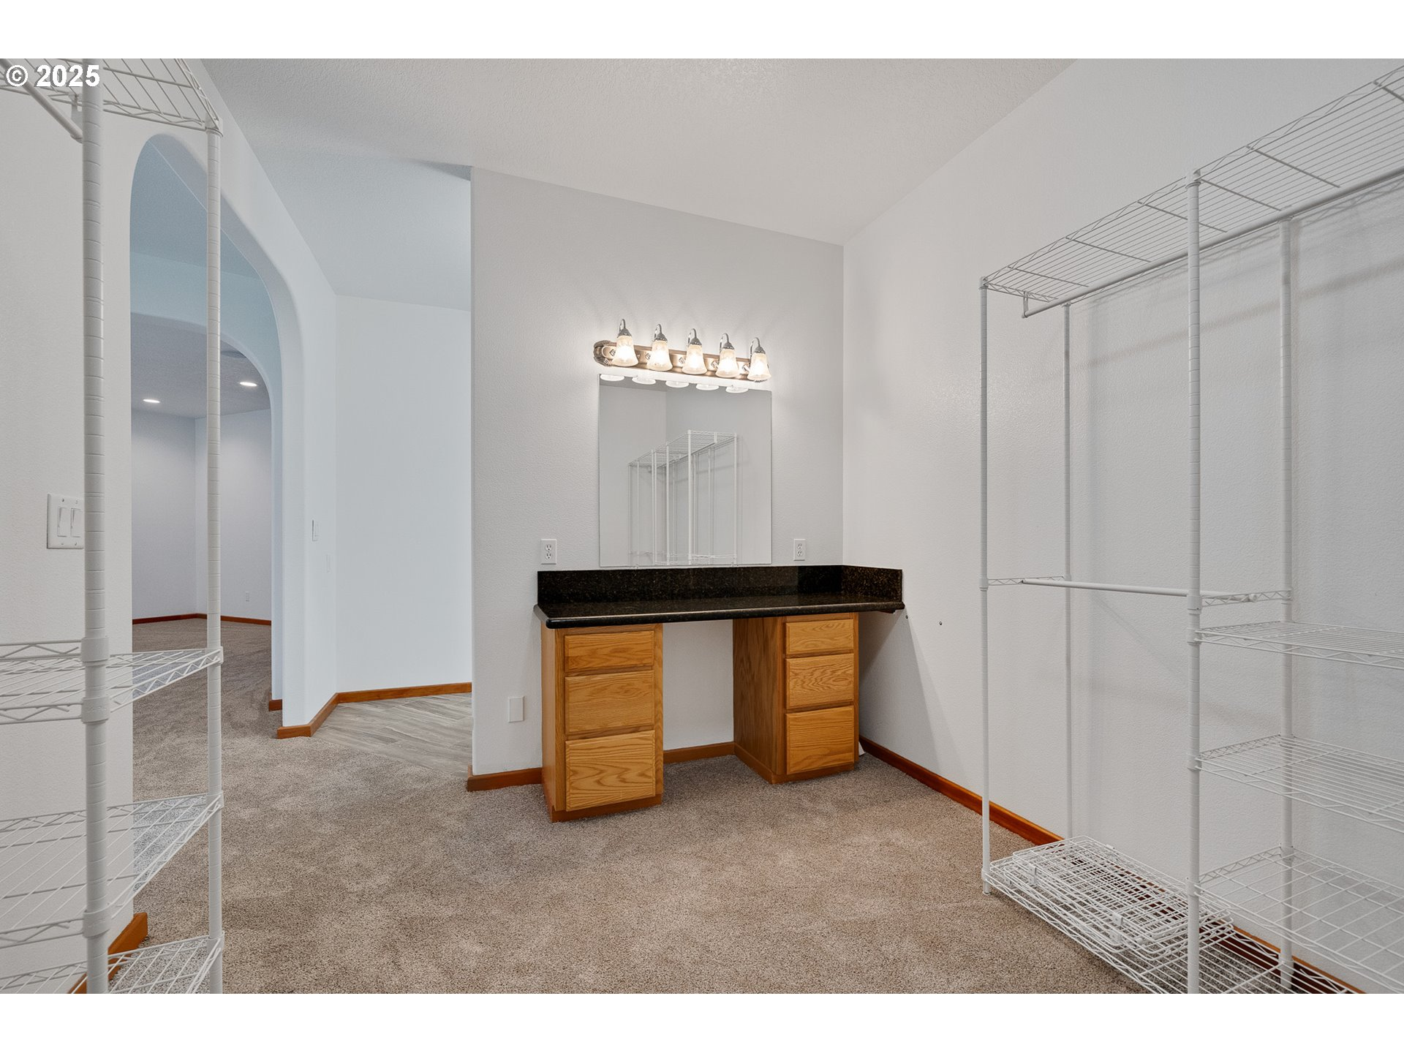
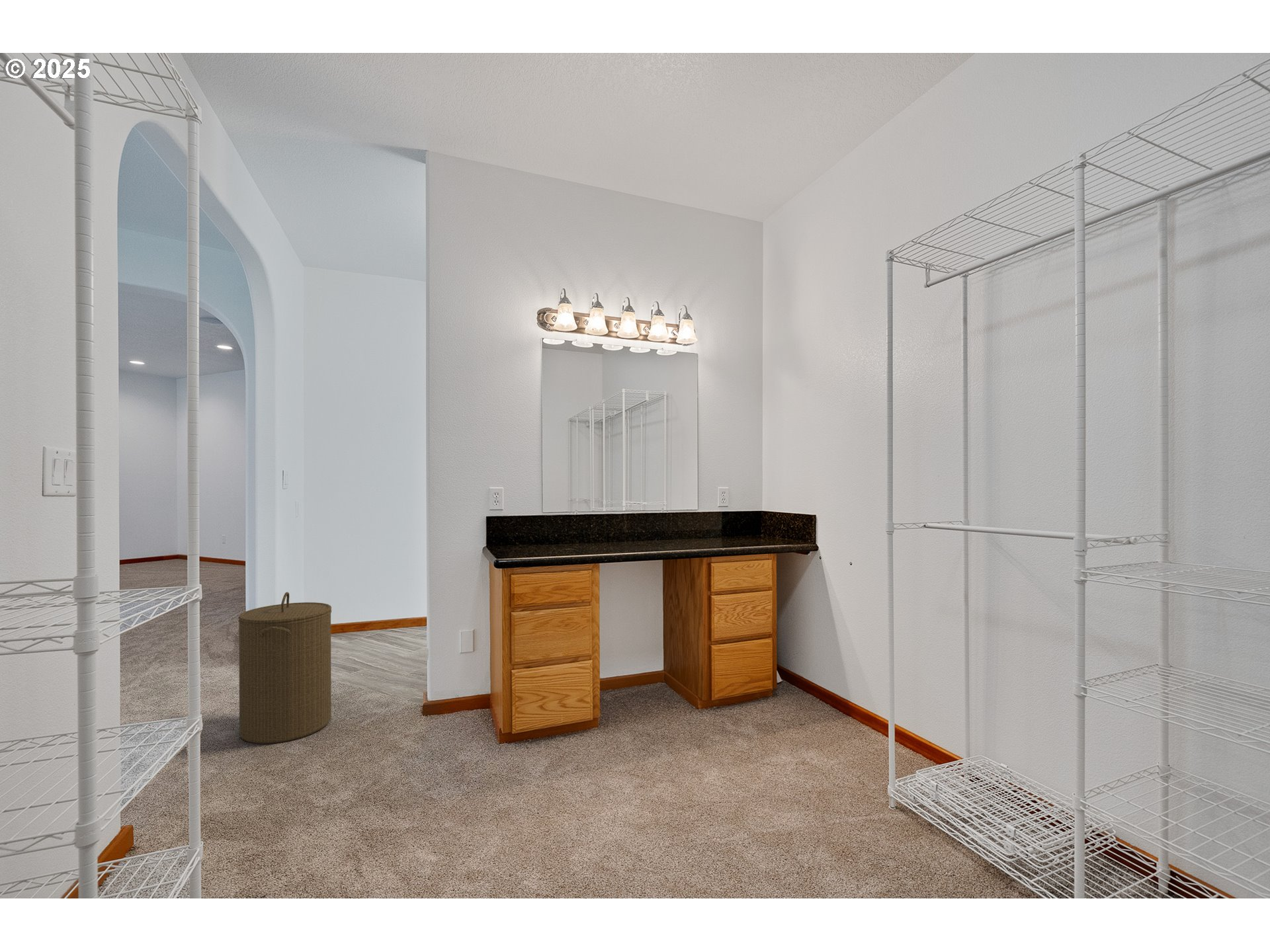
+ laundry hamper (286, 659)
